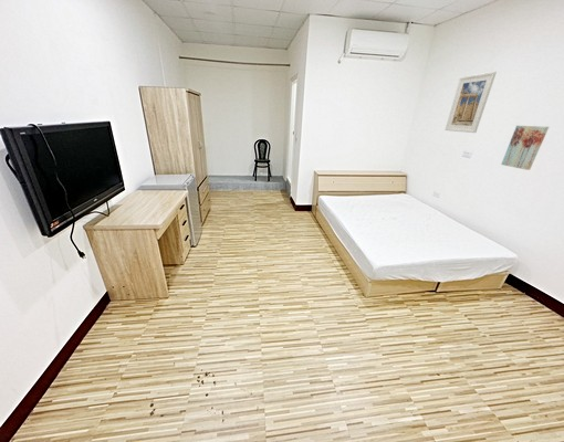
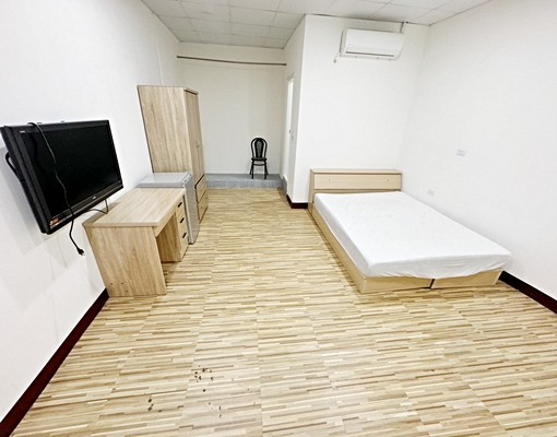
- wall art (523, 147)
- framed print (468, 104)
